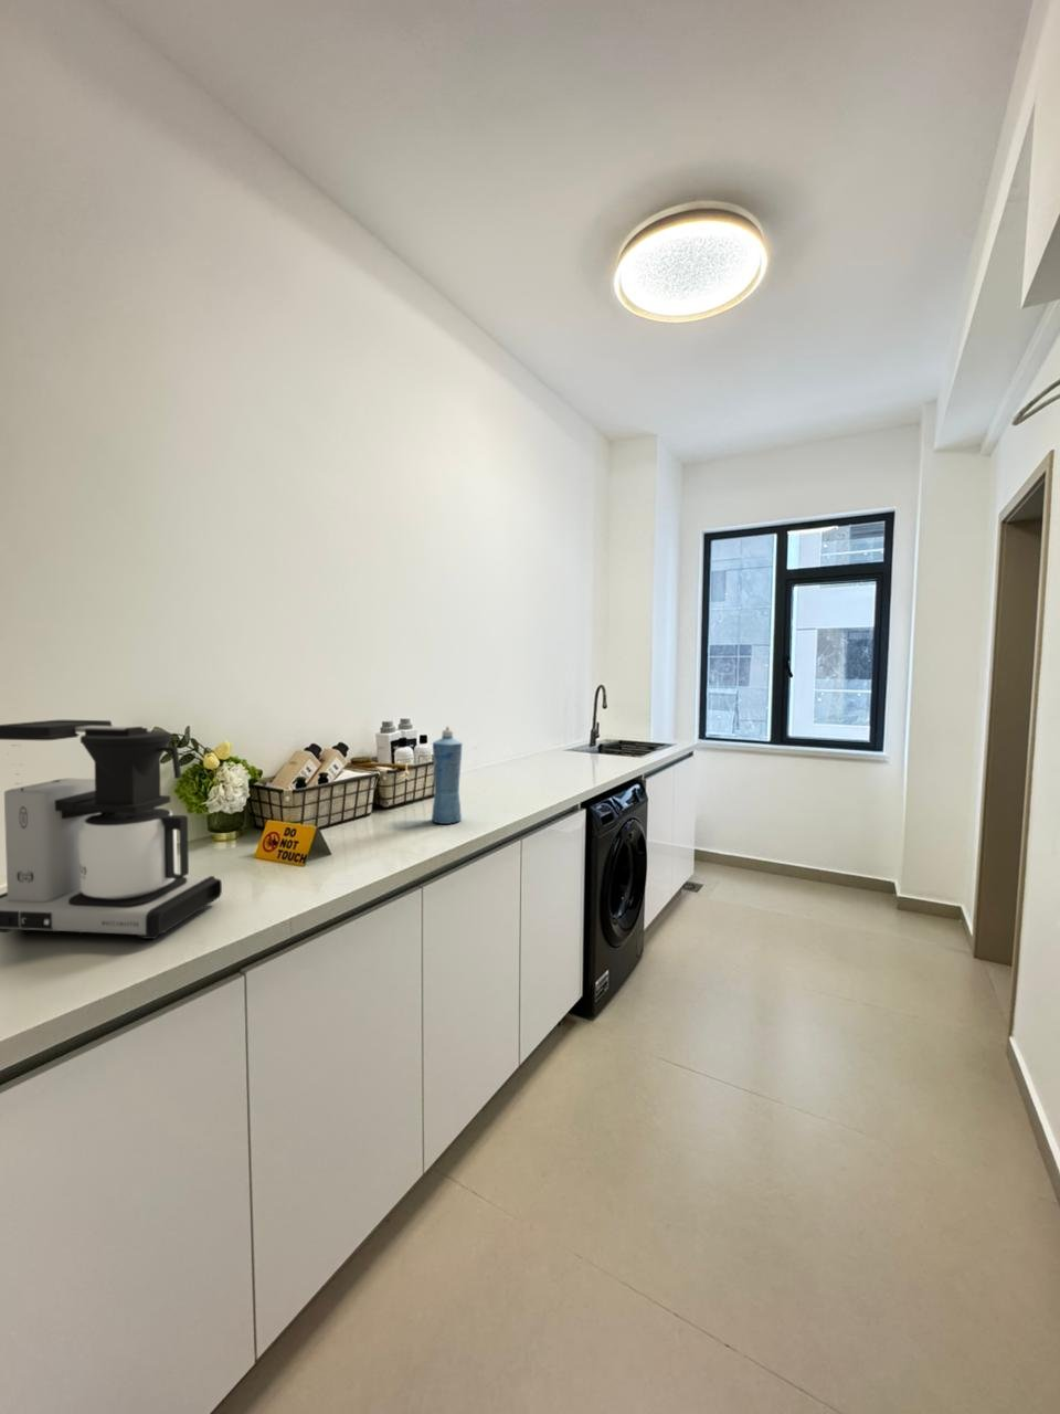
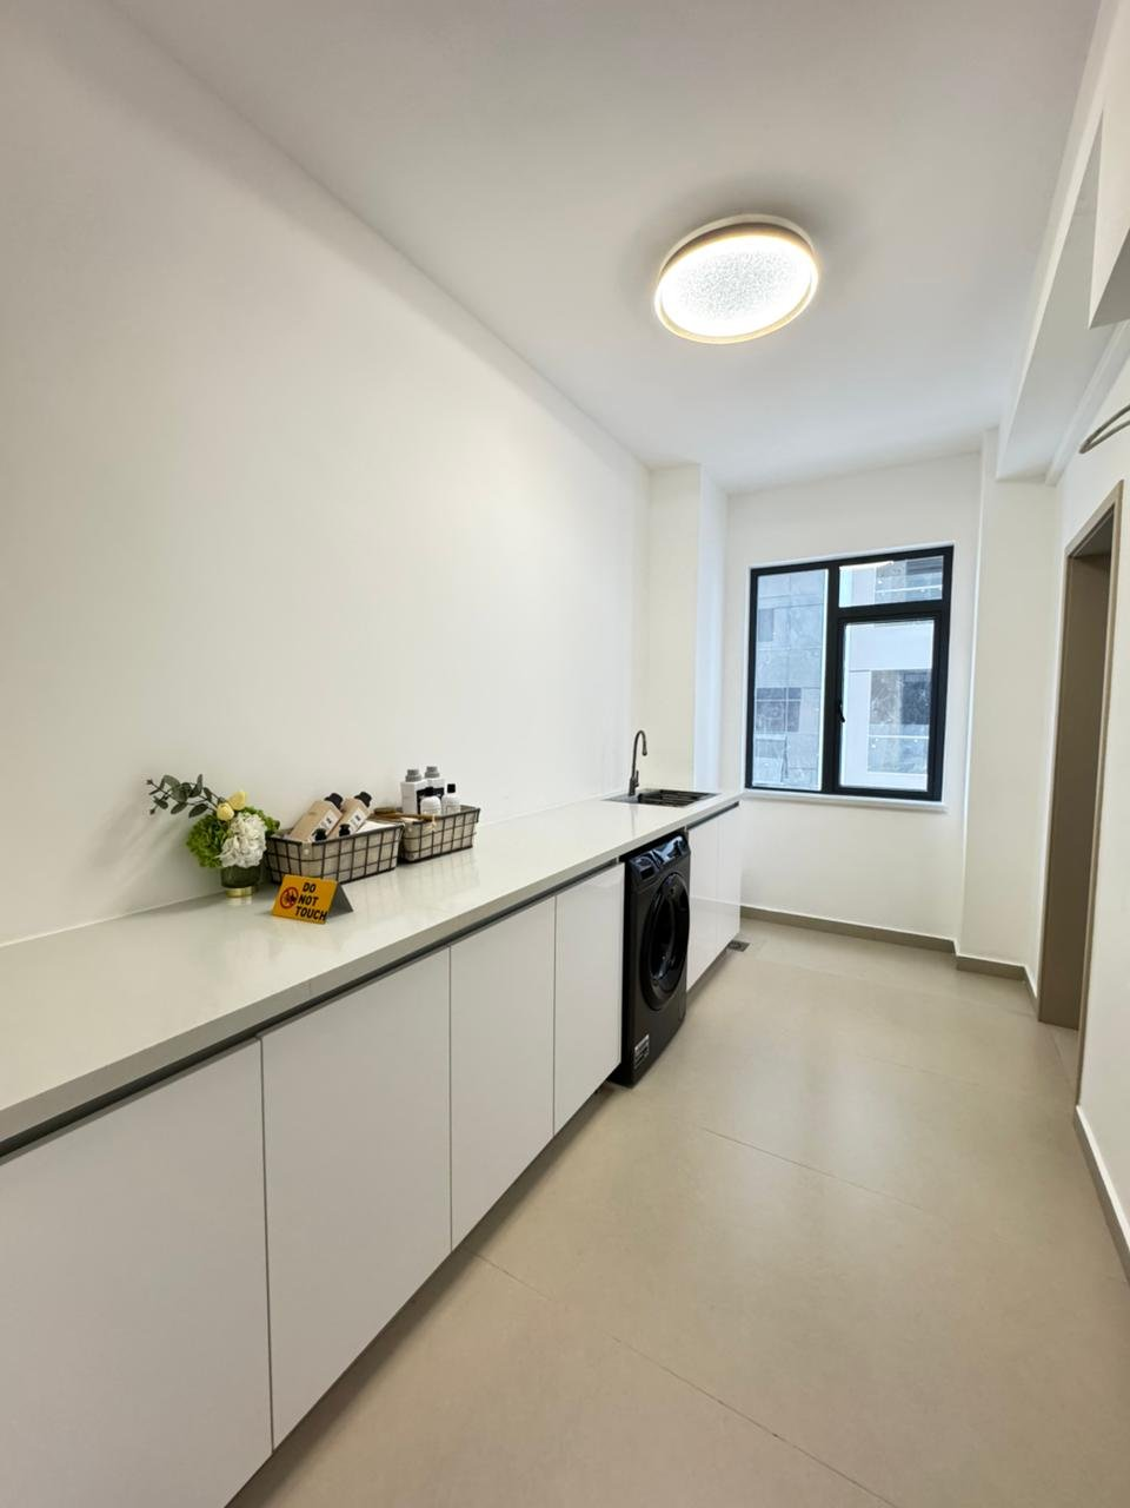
- coffee maker (102, 822)
- squeeze bottle (446, 774)
